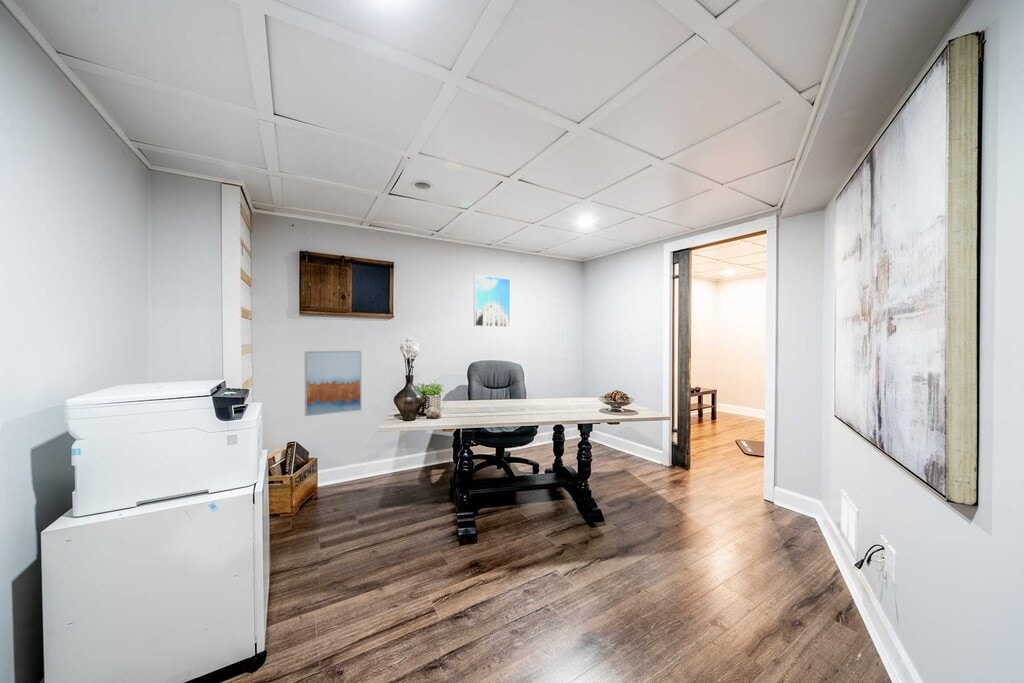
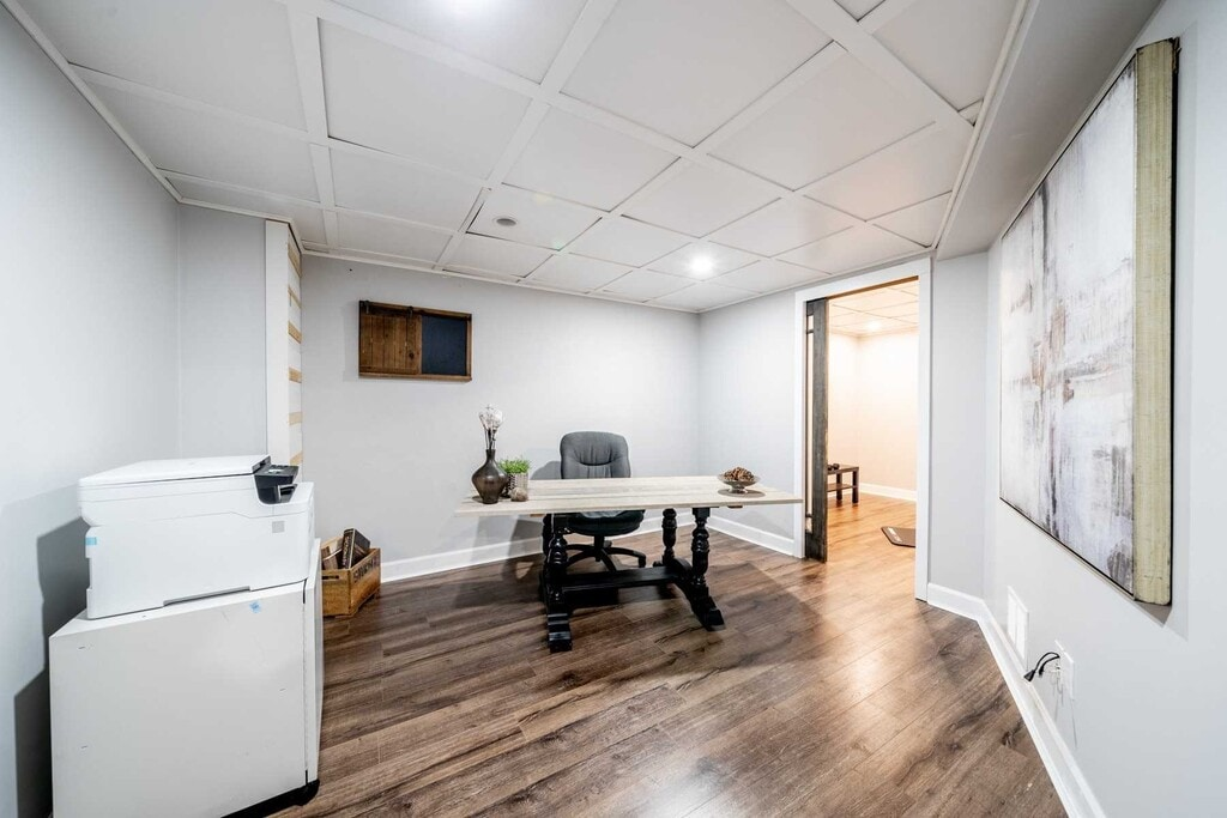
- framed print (492, 301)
- wall art (334, 381)
